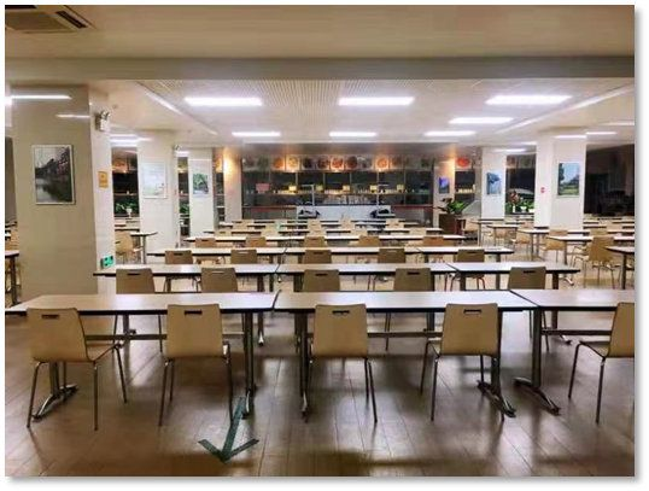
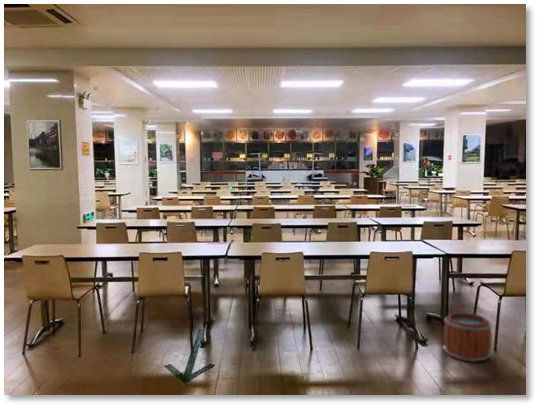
+ bucket (467, 336)
